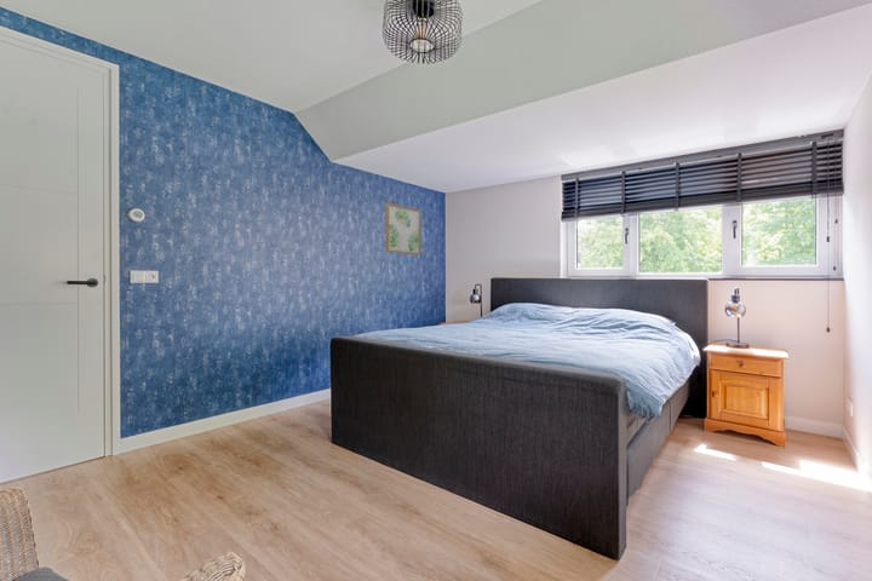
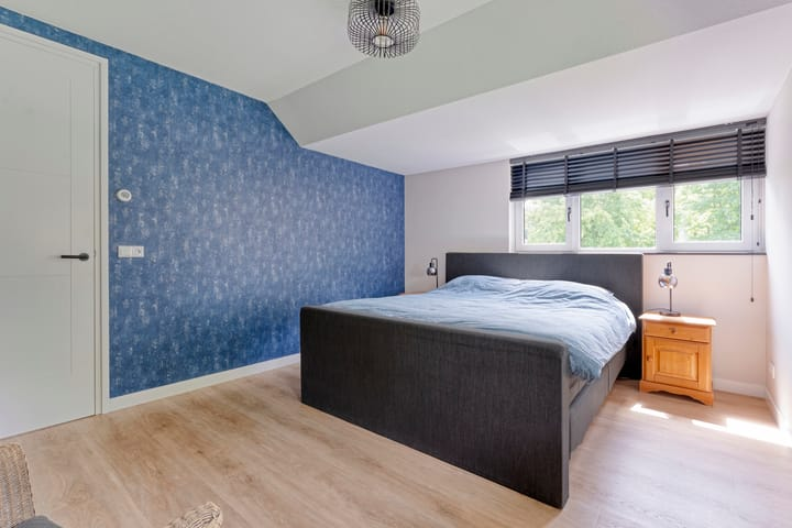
- wall art (403, 230)
